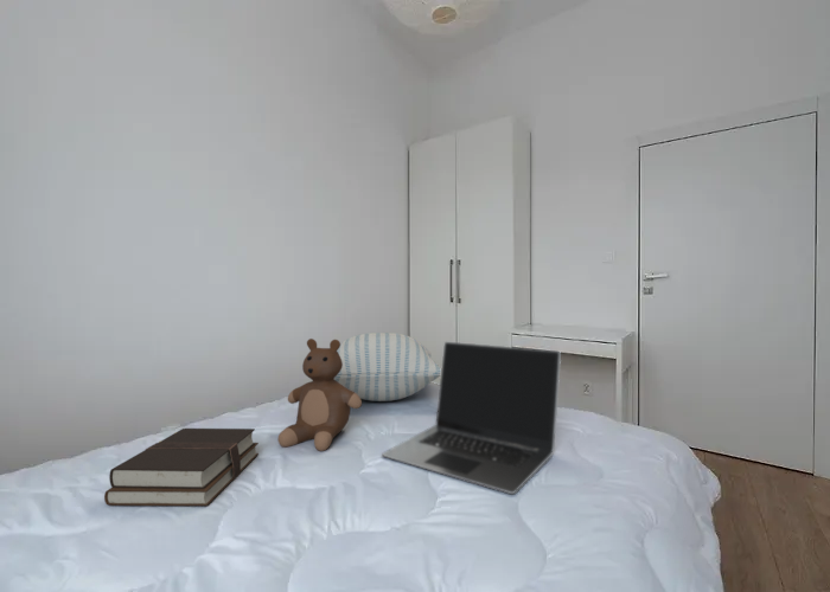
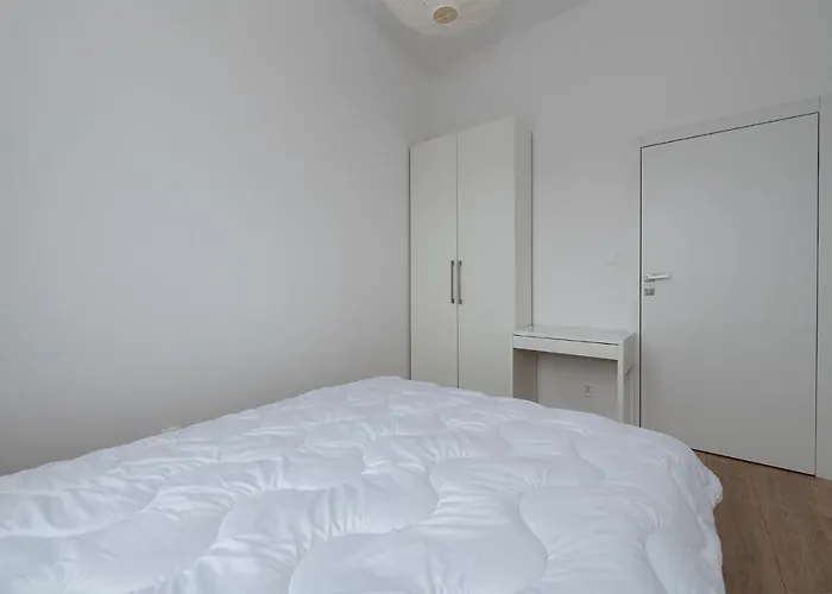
- laptop (472, 403)
- bible (191, 461)
- pillow (381, 363)
- teddy bear (317, 391)
